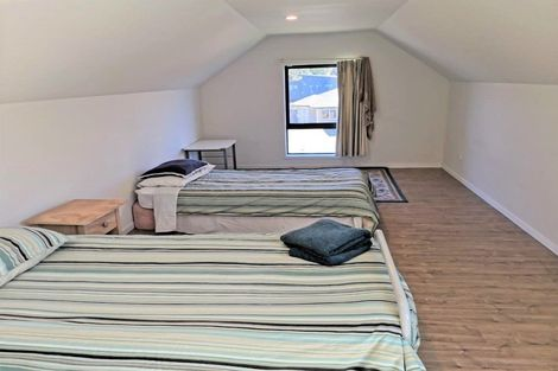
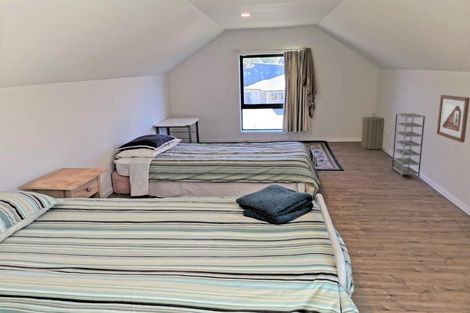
+ laundry hamper (372, 130)
+ shelving unit (407, 144)
+ picture frame (451, 117)
